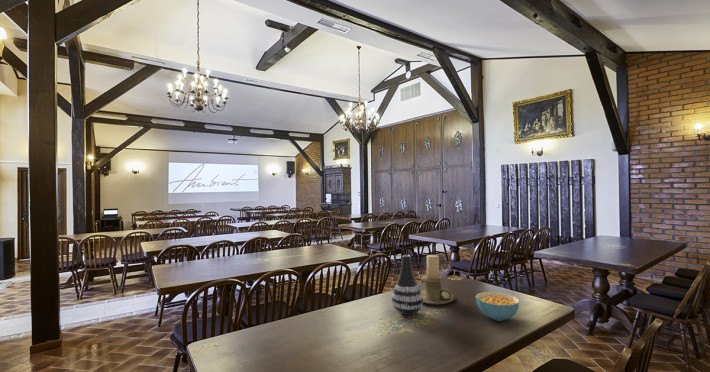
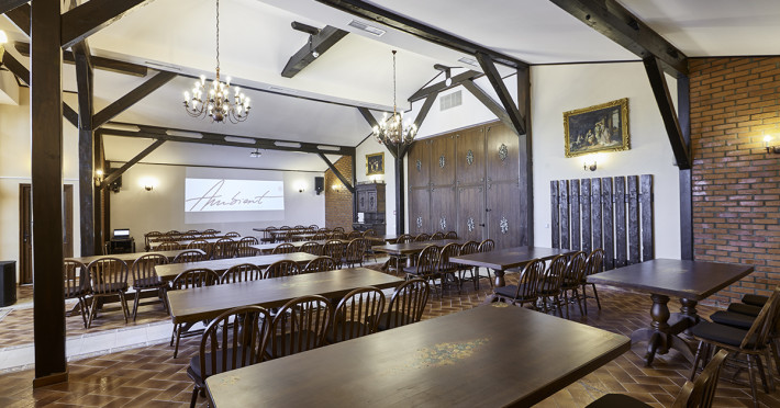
- vase (406, 284)
- candle holder (433, 277)
- cereal bowl (497, 308)
